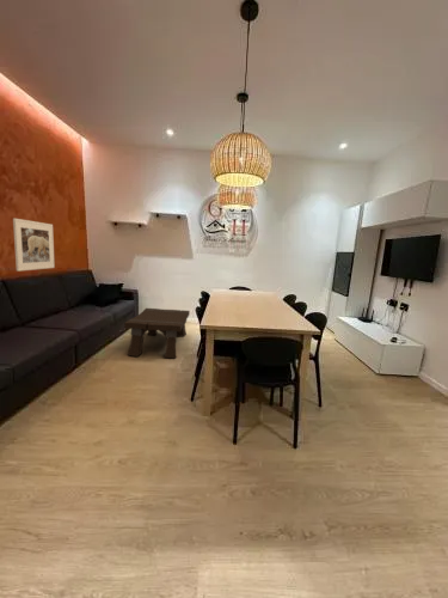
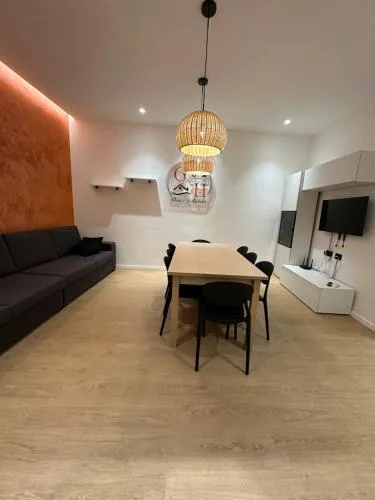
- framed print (36, 245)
- coffee table (160, 329)
